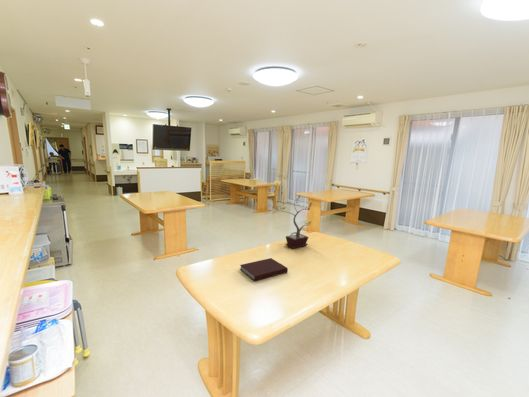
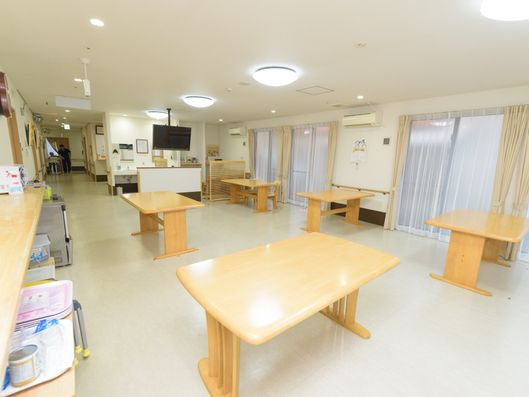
- notebook (263, 268)
- potted plant (294, 219)
